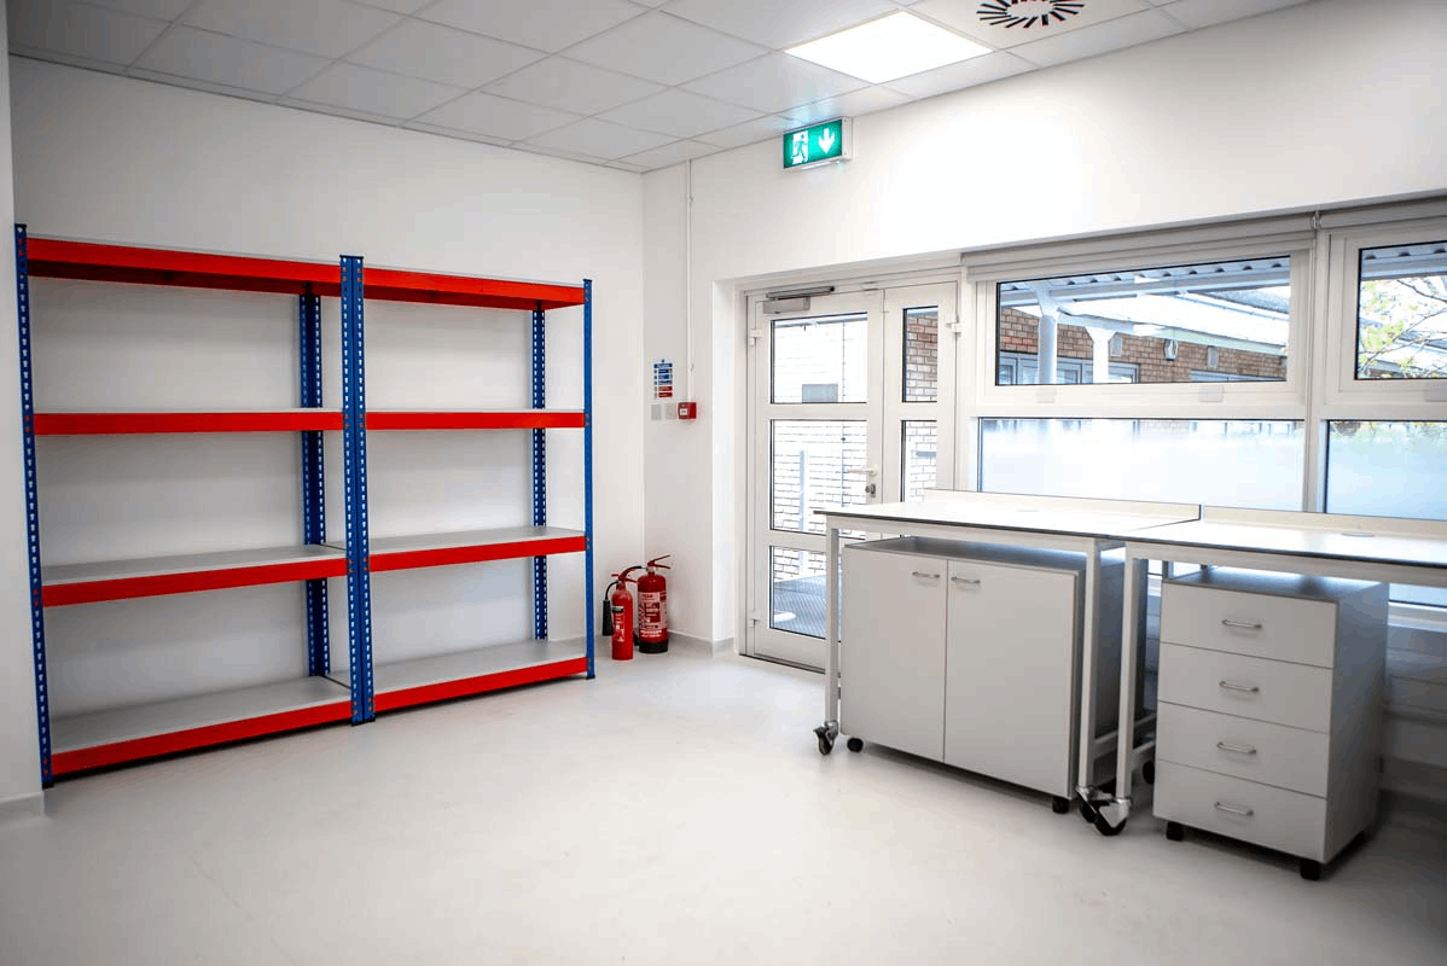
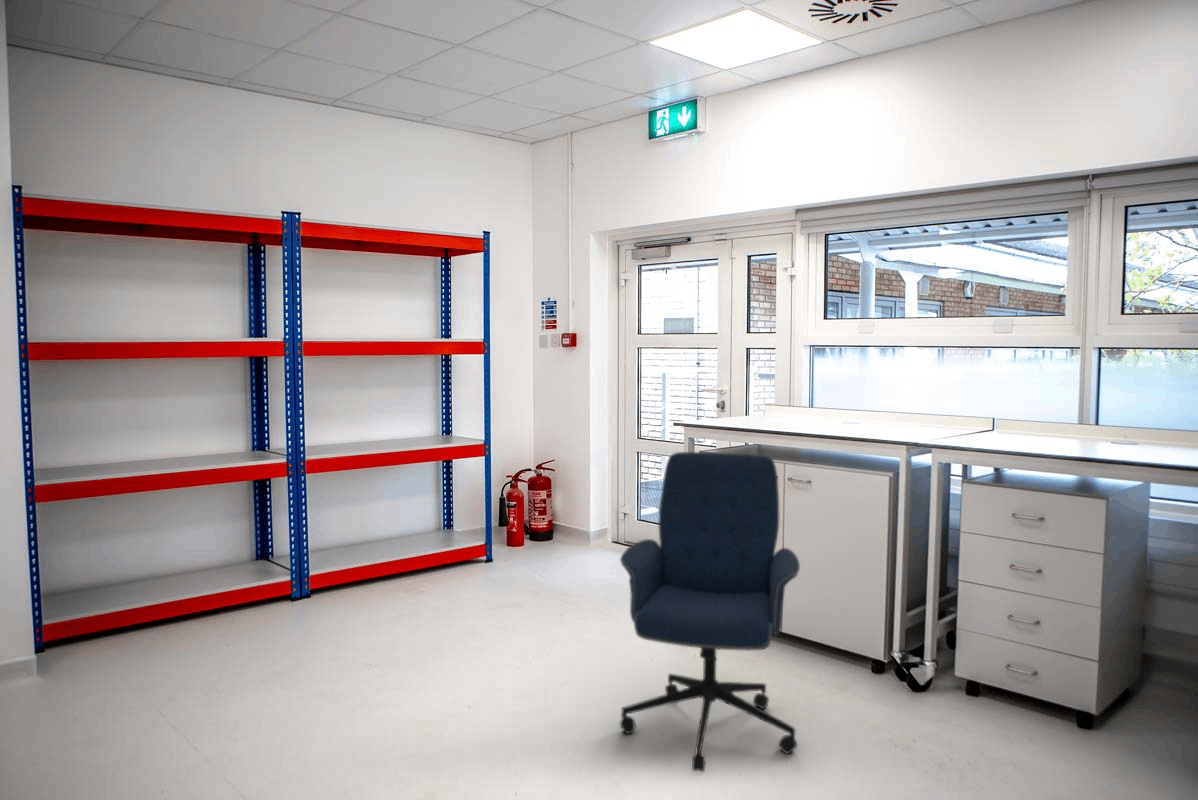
+ office chair (711, 596)
